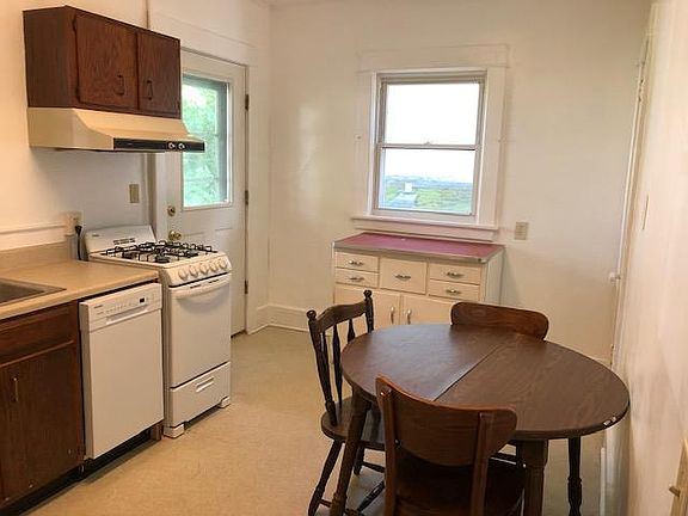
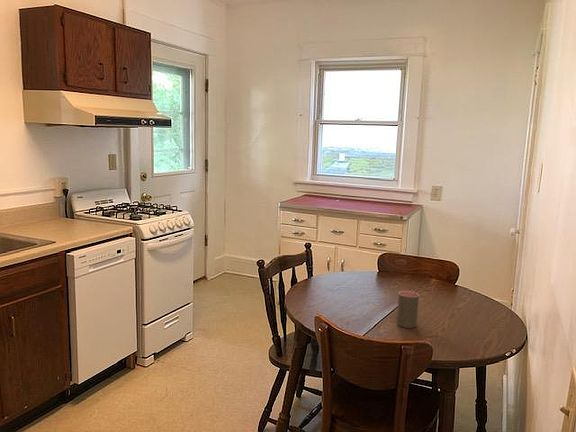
+ cup (407, 309)
